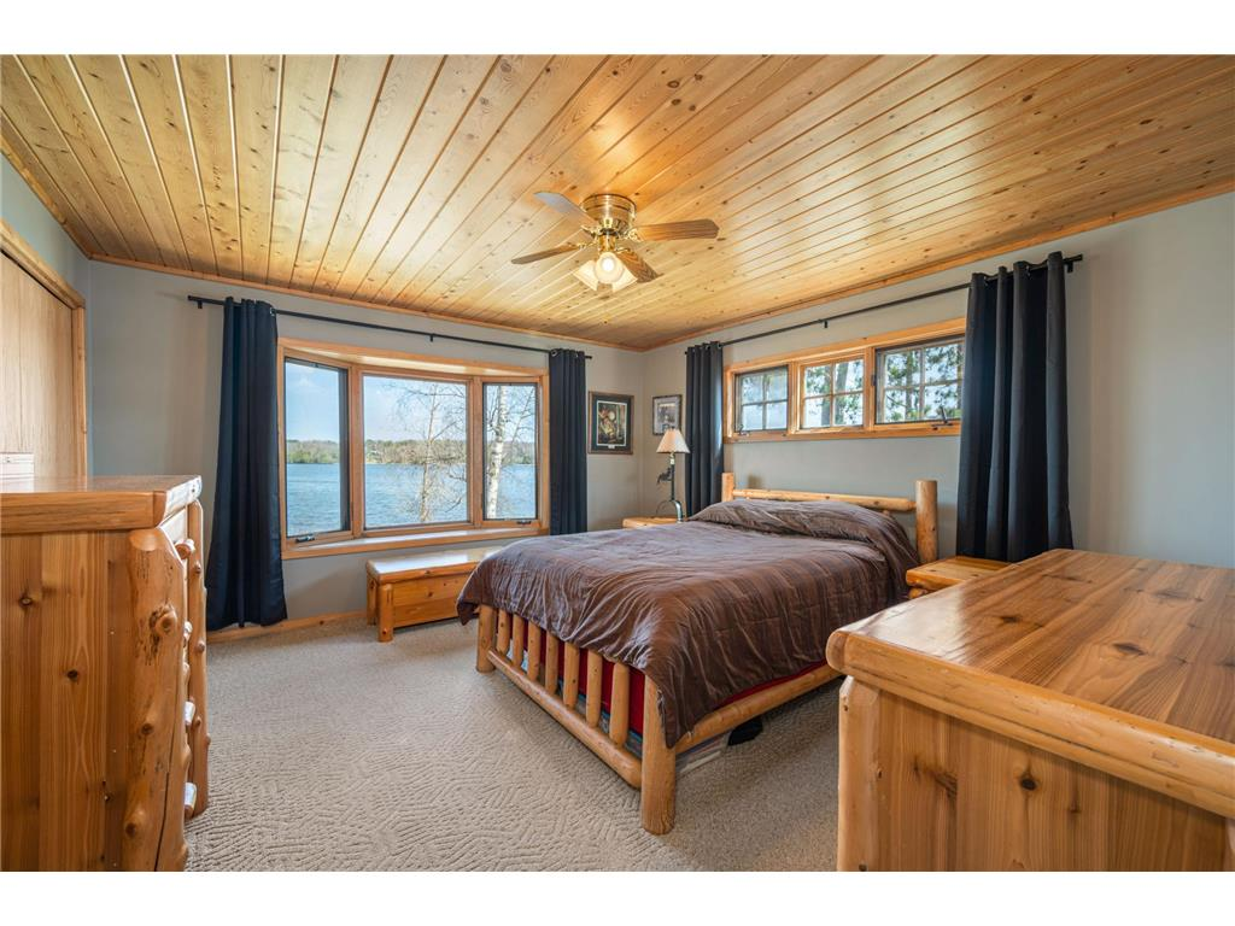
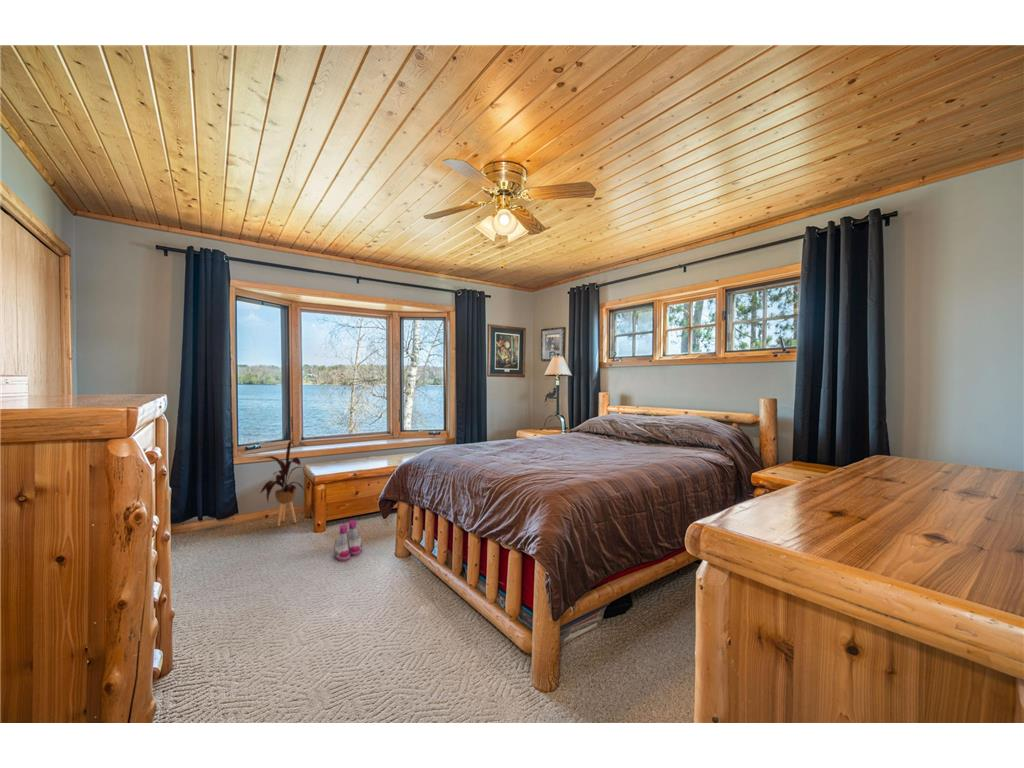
+ house plant (281, 482)
+ boots (348, 537)
